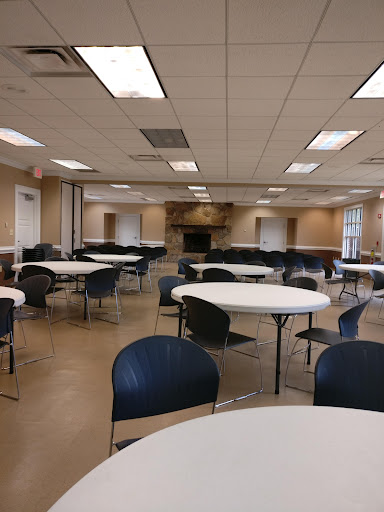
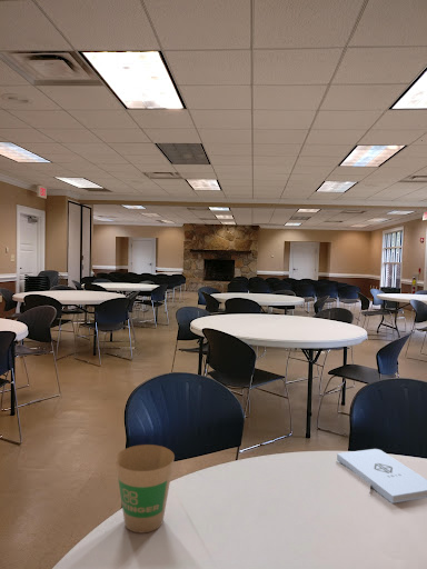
+ paper cup (145, 489)
+ notepad (384, 472)
